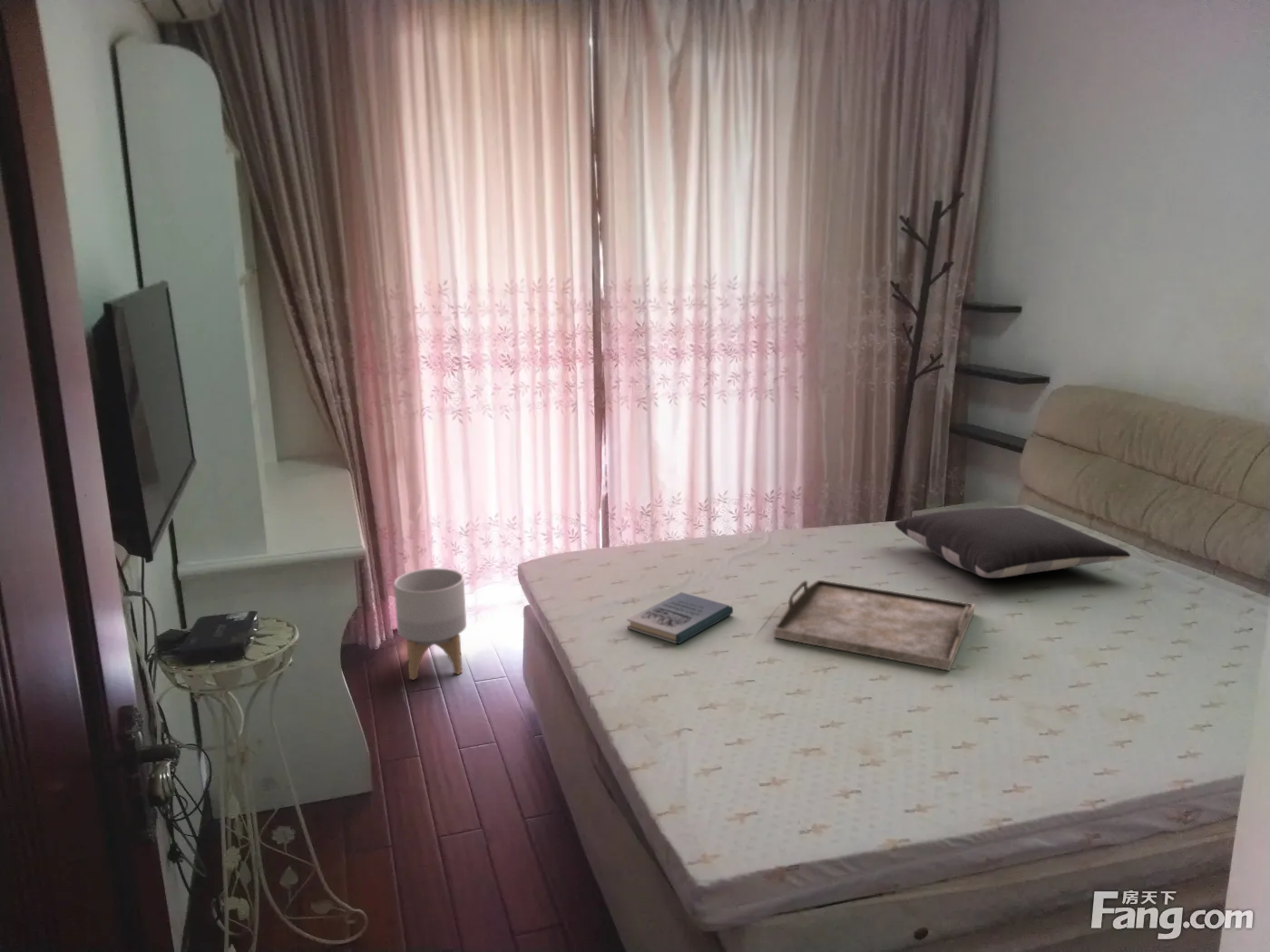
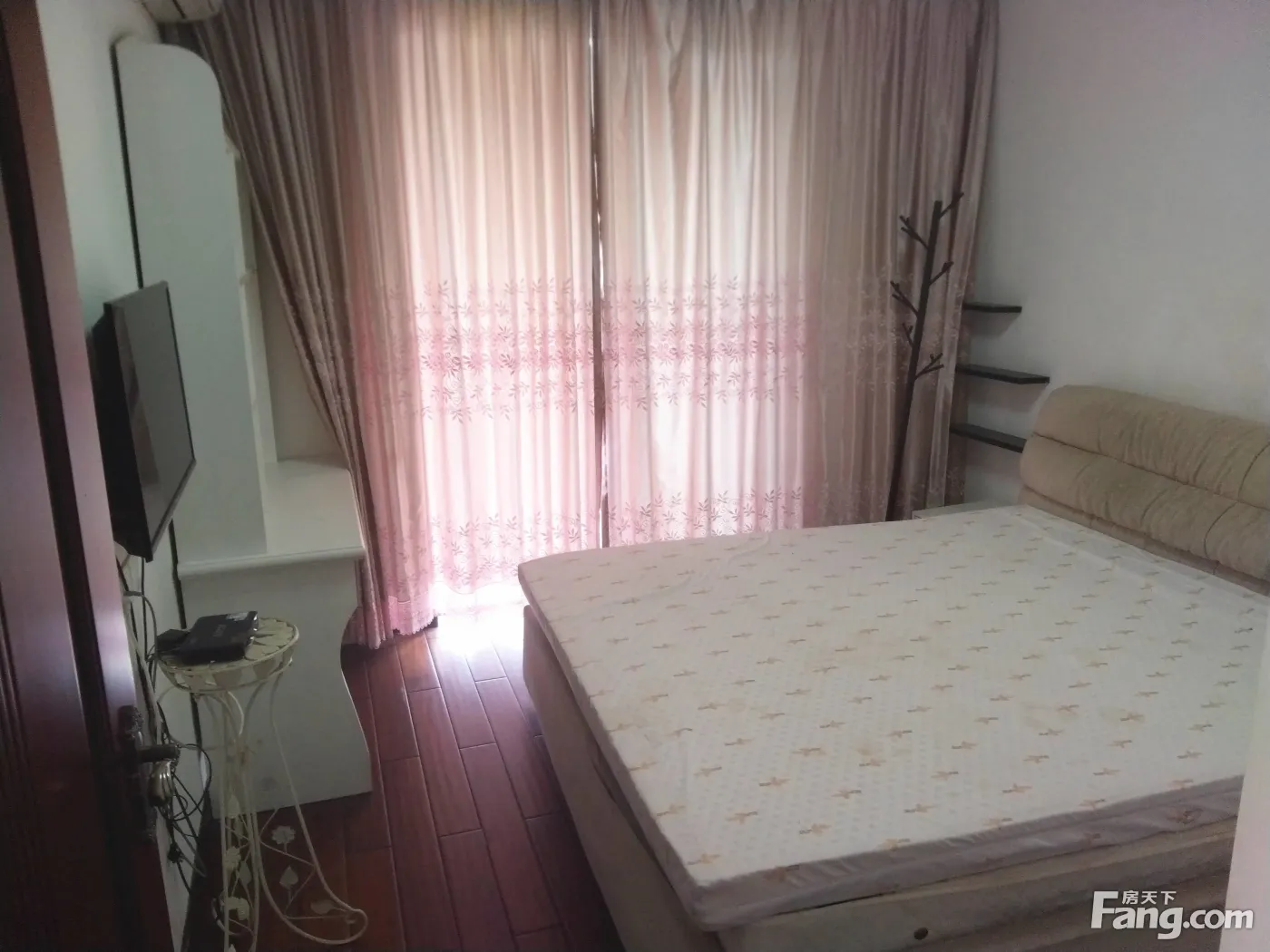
- pillow (1005, 539)
- book (680, 617)
- serving tray (877, 612)
- planter (432, 623)
